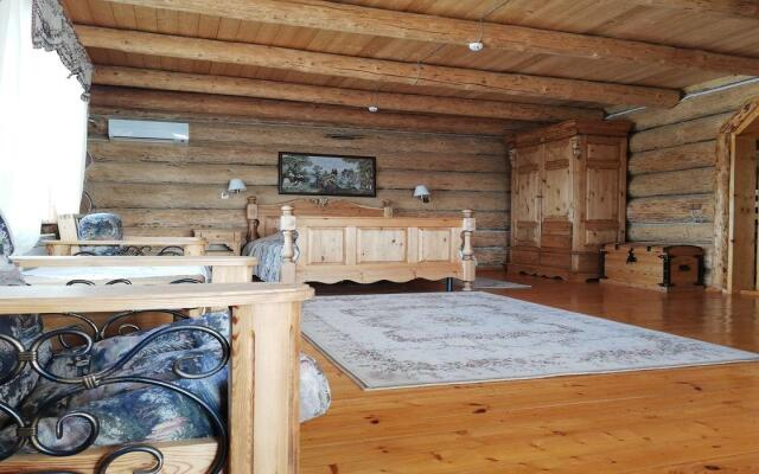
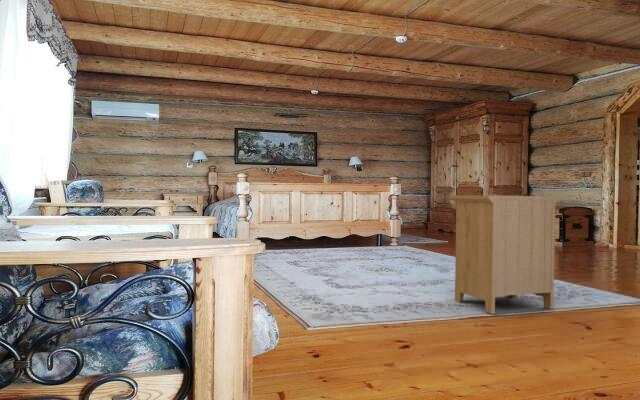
+ nightstand (501, 249)
